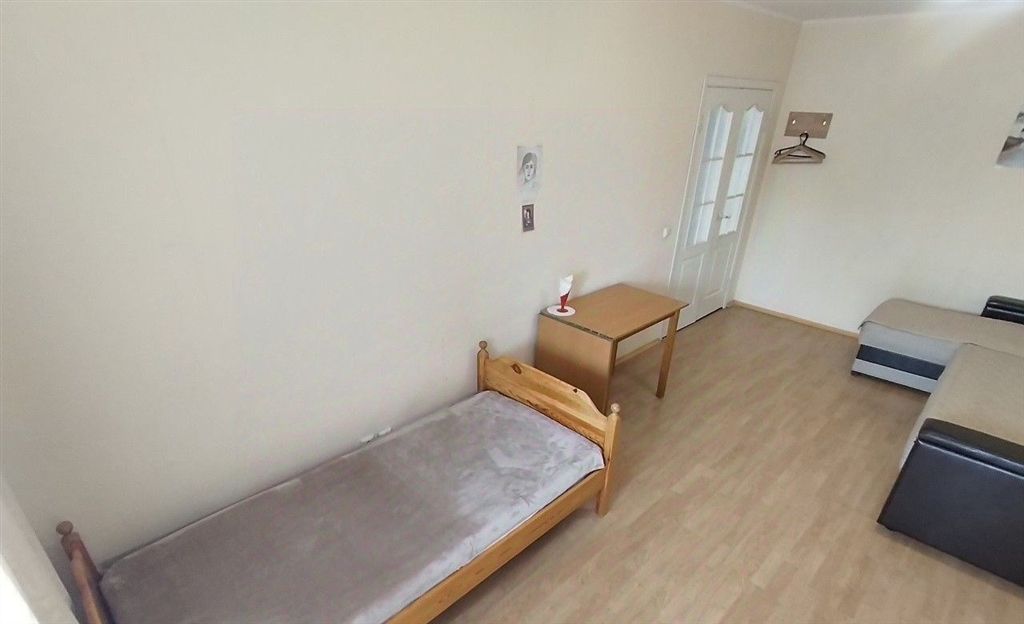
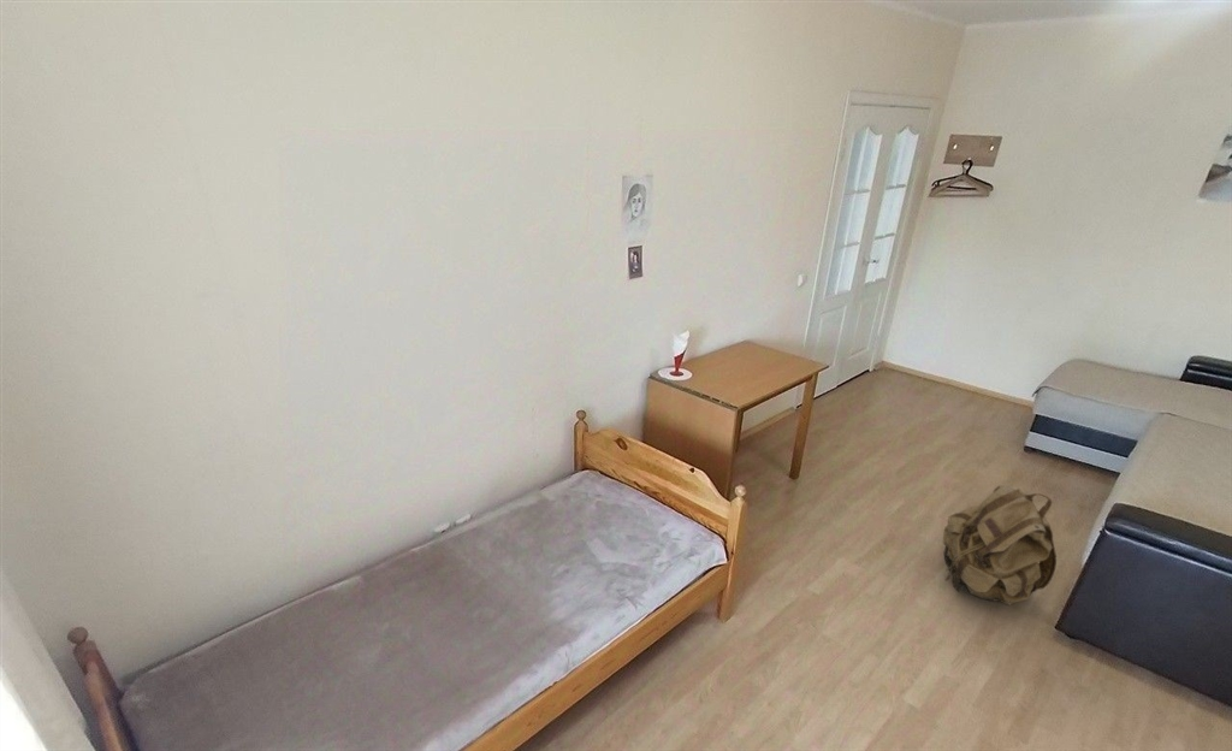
+ backpack (1000, 533)
